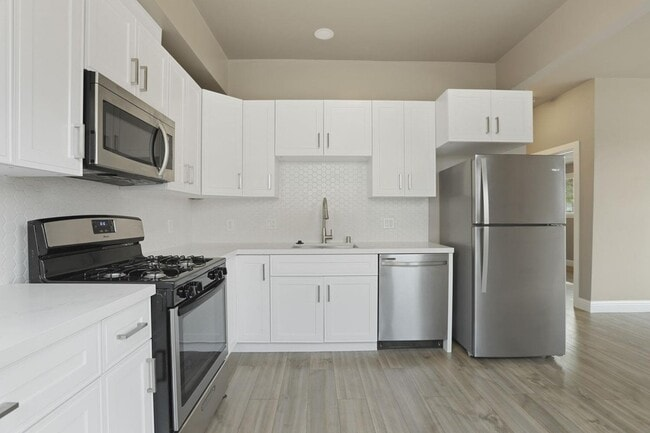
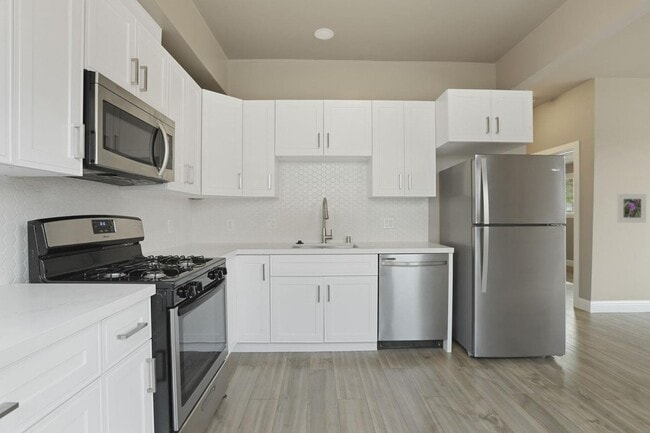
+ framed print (631, 208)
